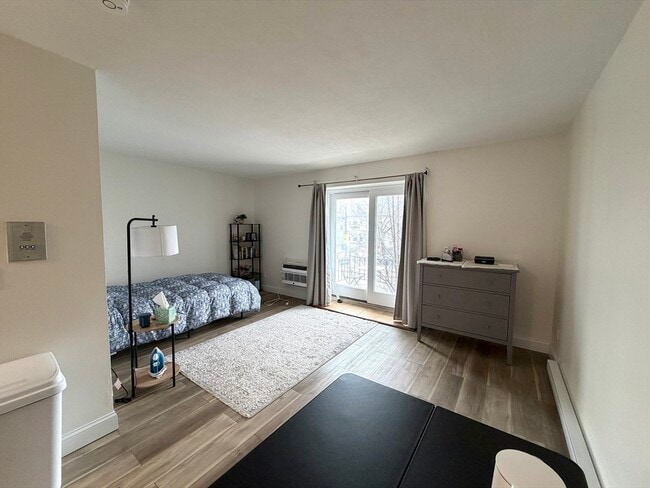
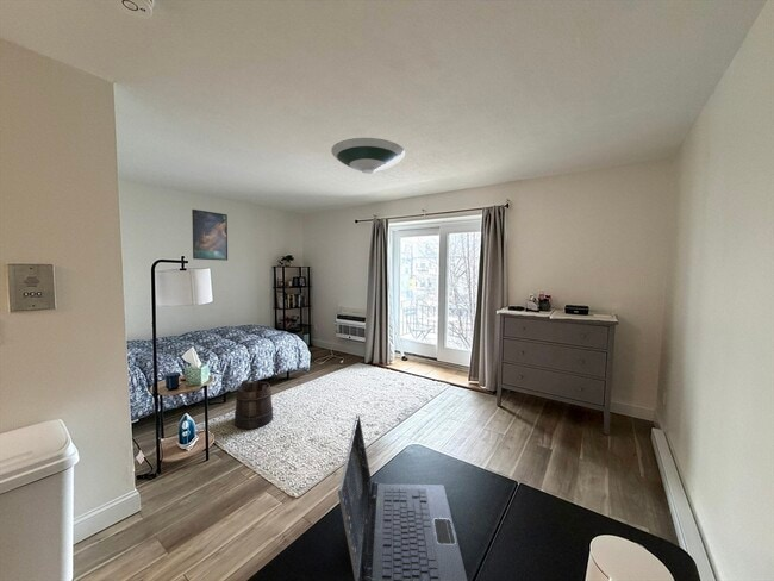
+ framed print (210, 236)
+ laptop computer (402, 491)
+ bucket (254, 401)
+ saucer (368, 162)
